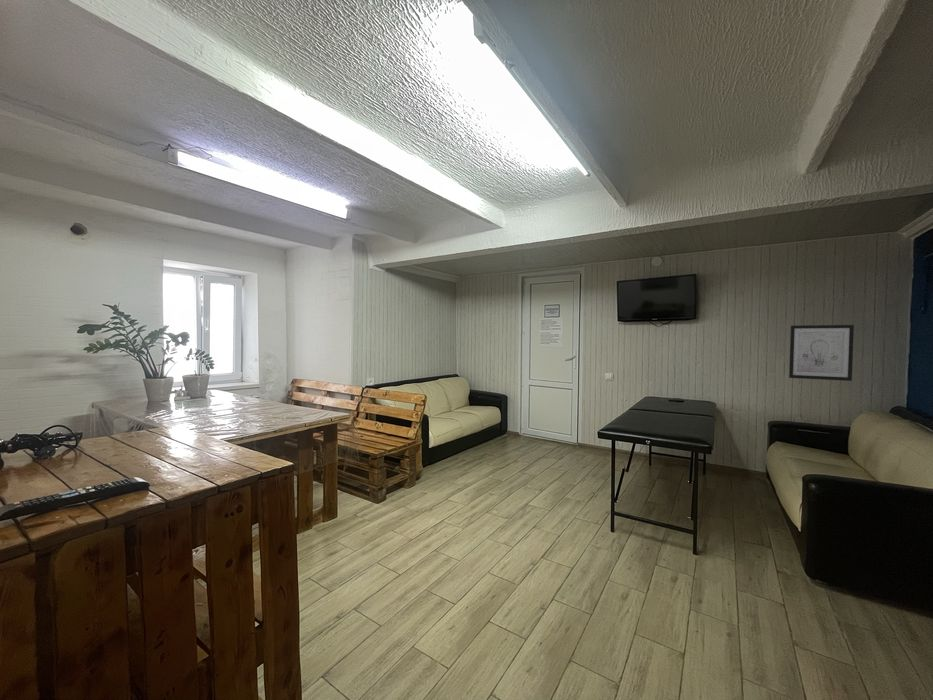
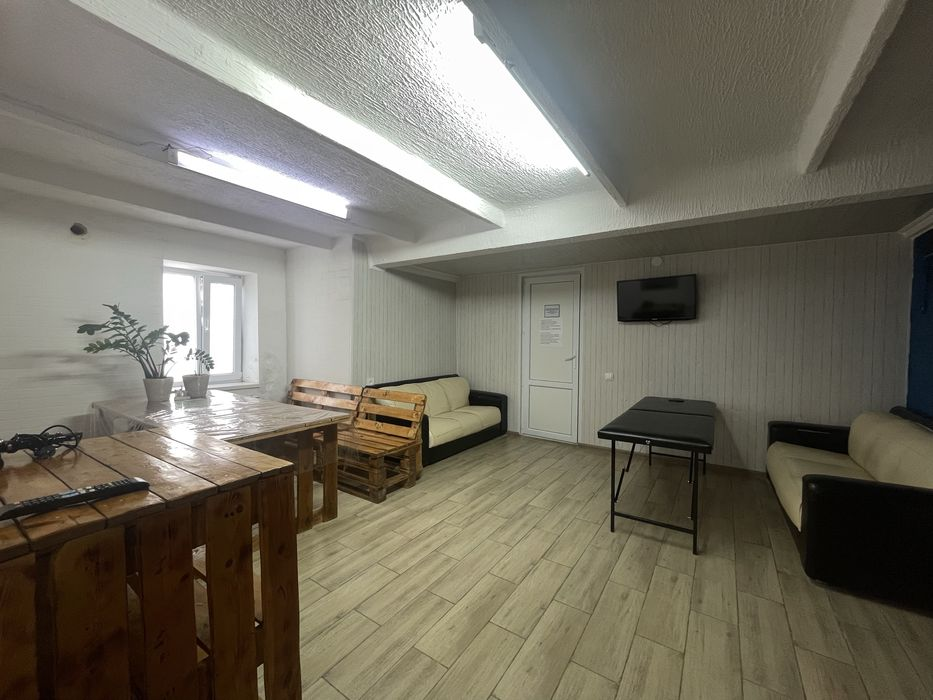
- wall art (820, 352)
